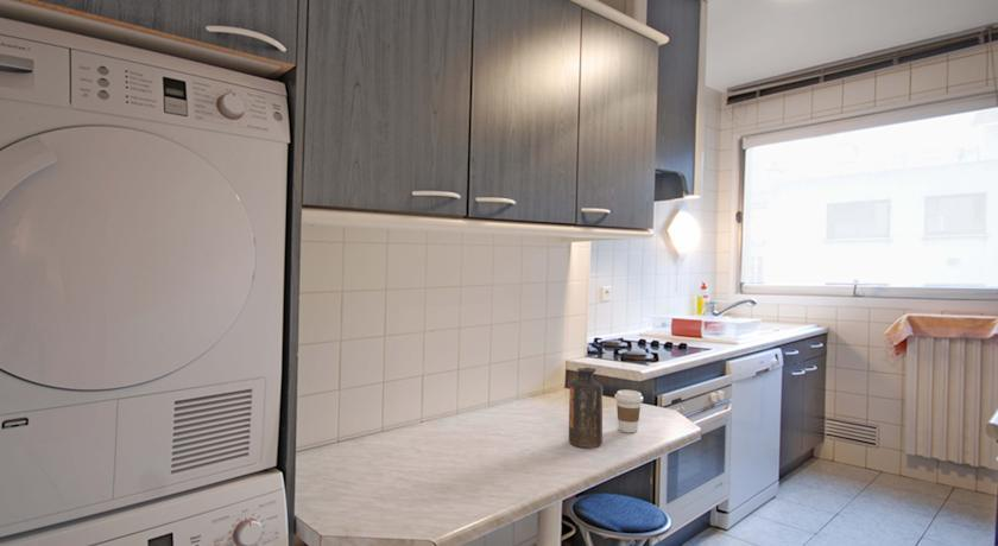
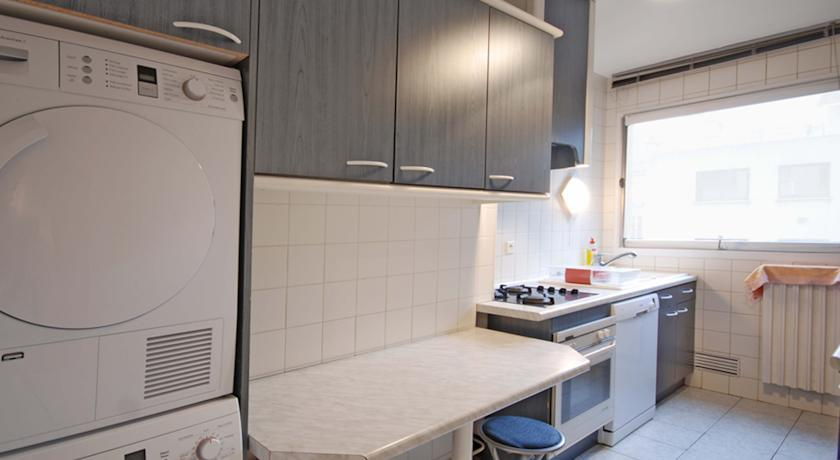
- coffee cup (627, 411)
- bottle (586, 405)
